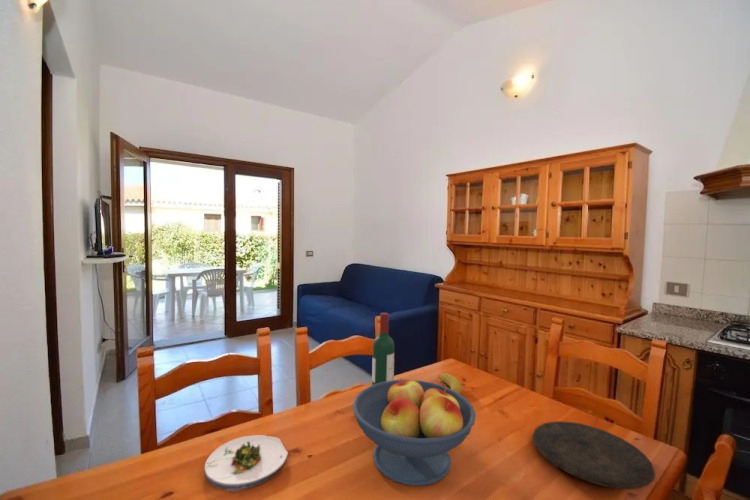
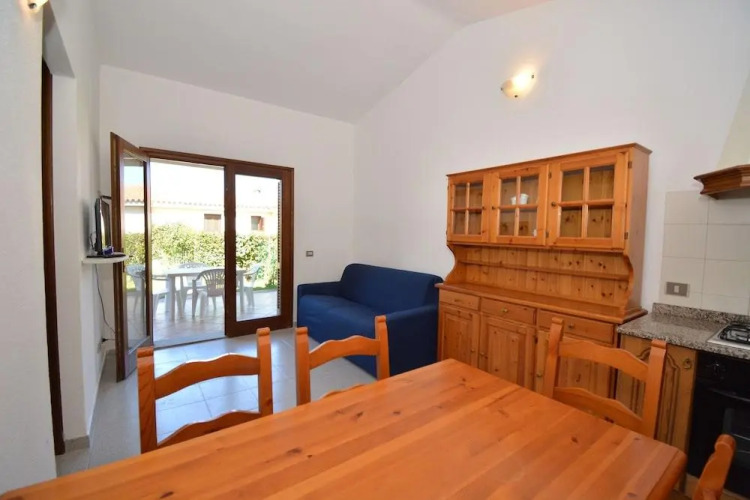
- fruit bowl (412, 422)
- wine bottle (383, 353)
- banana (446, 383)
- salad plate (246, 454)
- plate (588, 453)
